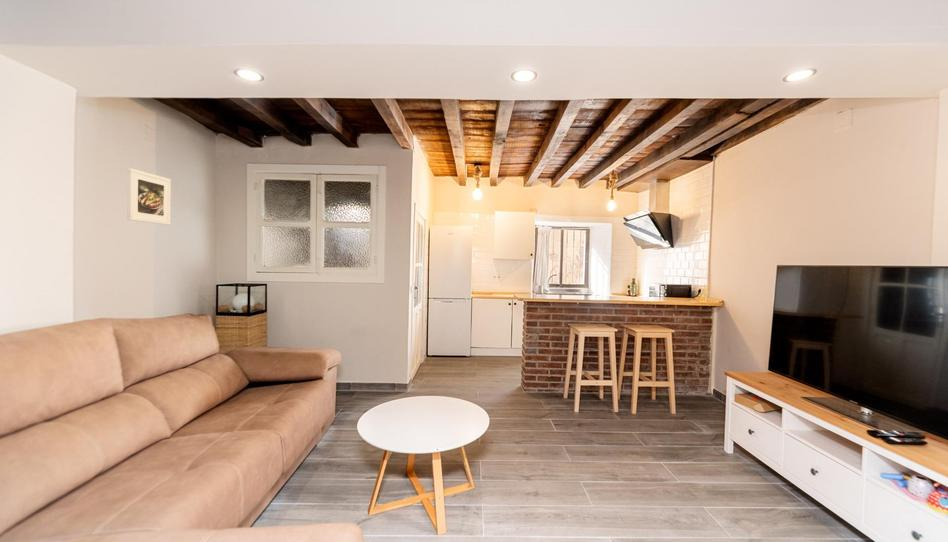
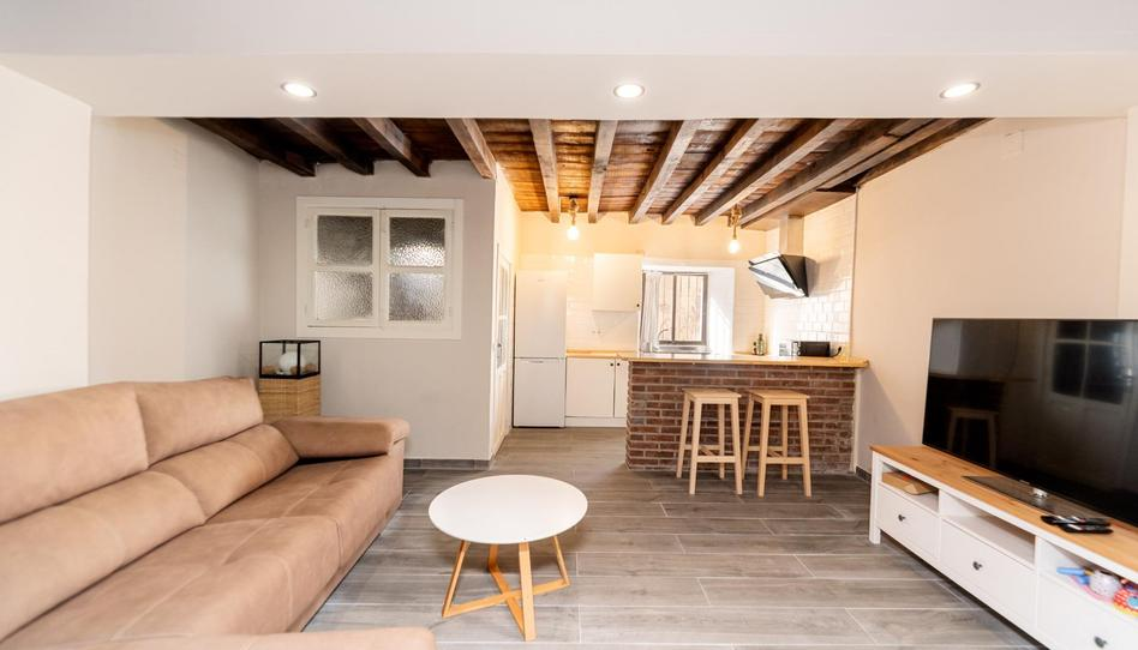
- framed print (150, 198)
